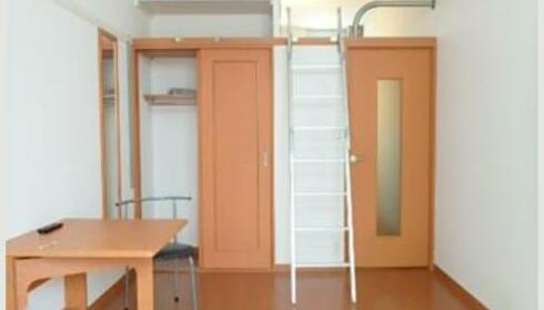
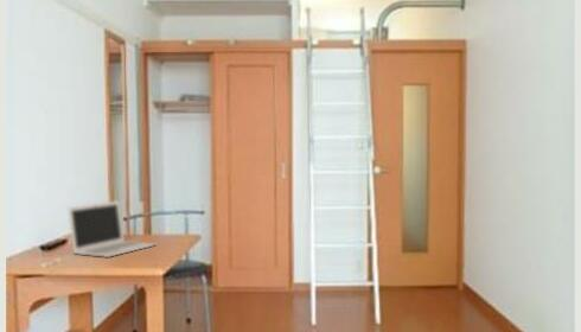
+ laptop (114, 226)
